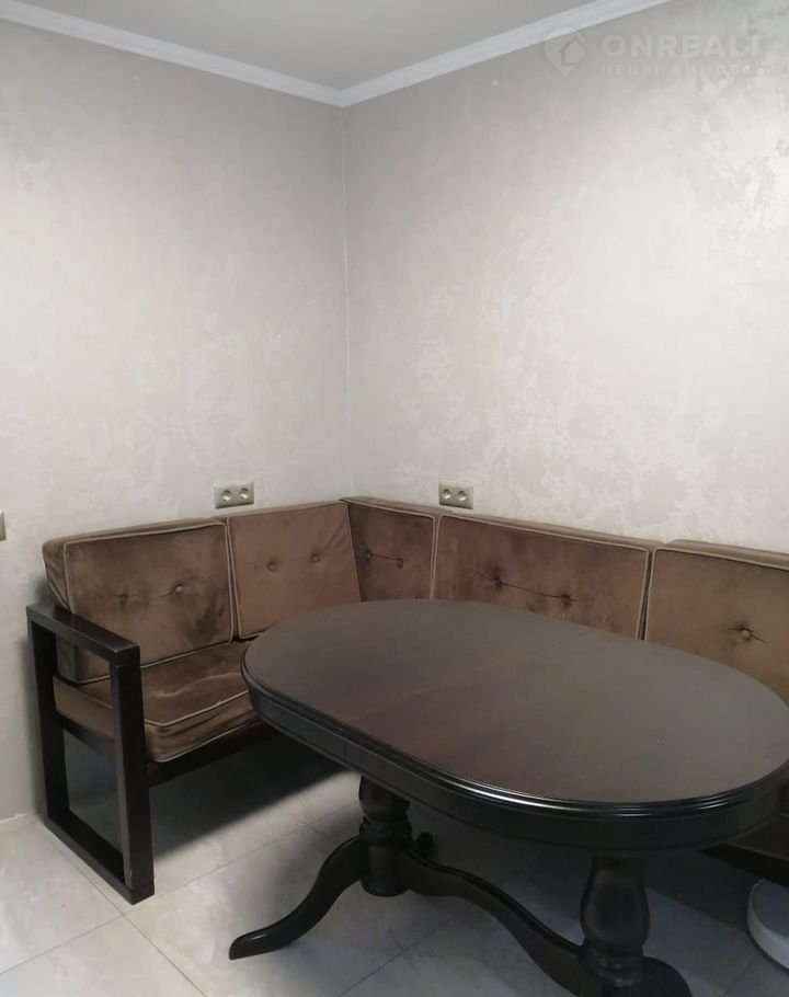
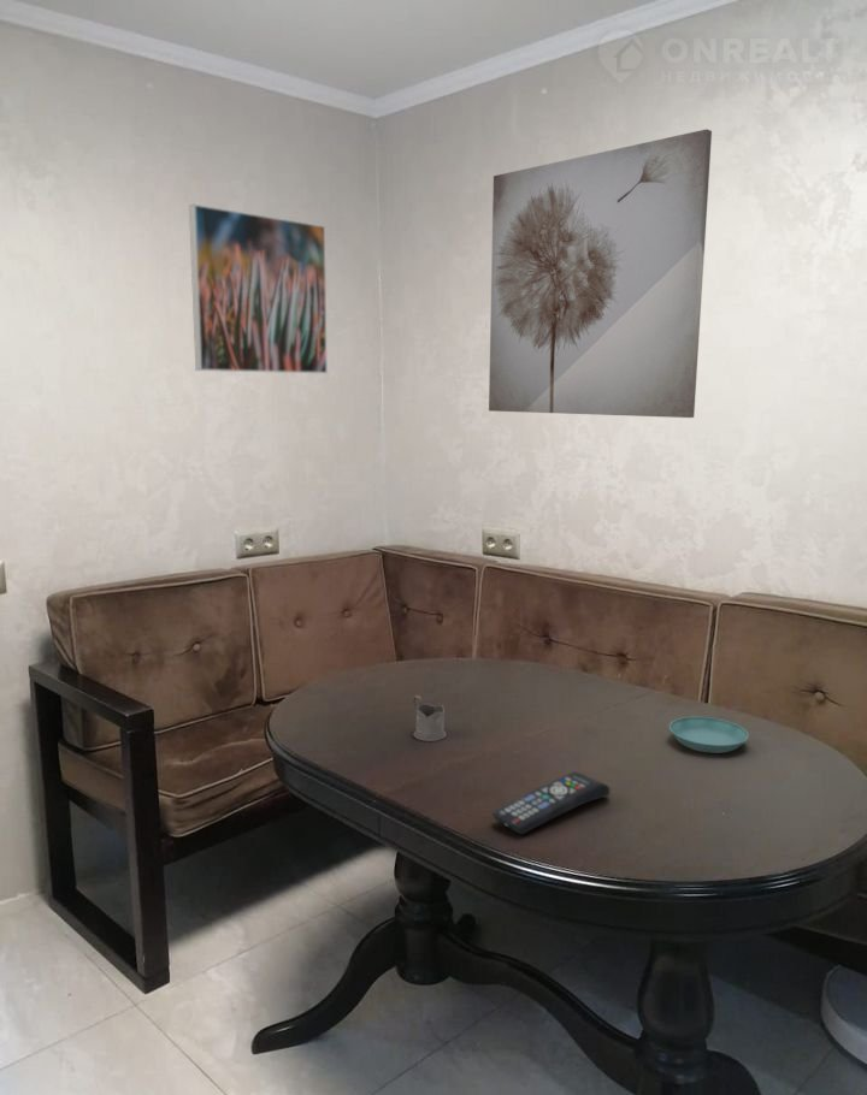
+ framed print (263, 295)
+ tea glass holder (427, 711)
+ saucer (707, 735)
+ wall art (586, 288)
+ remote control (553, 800)
